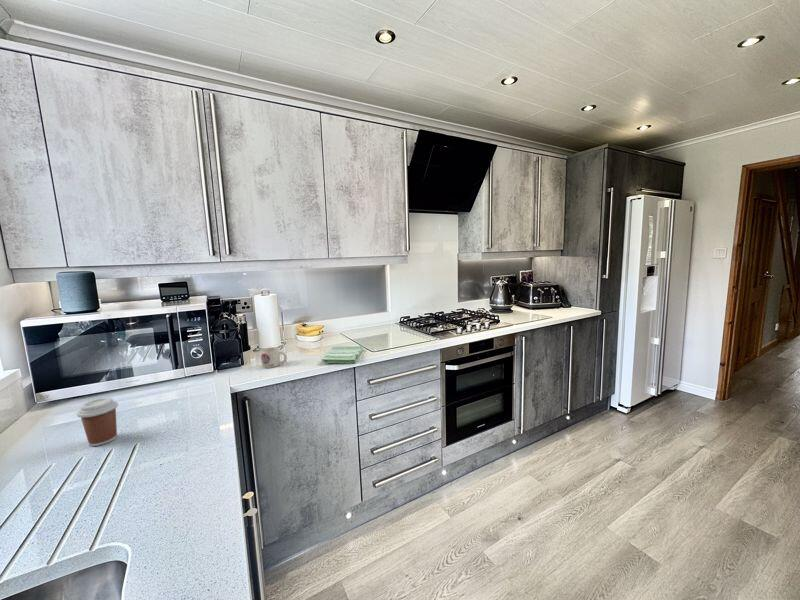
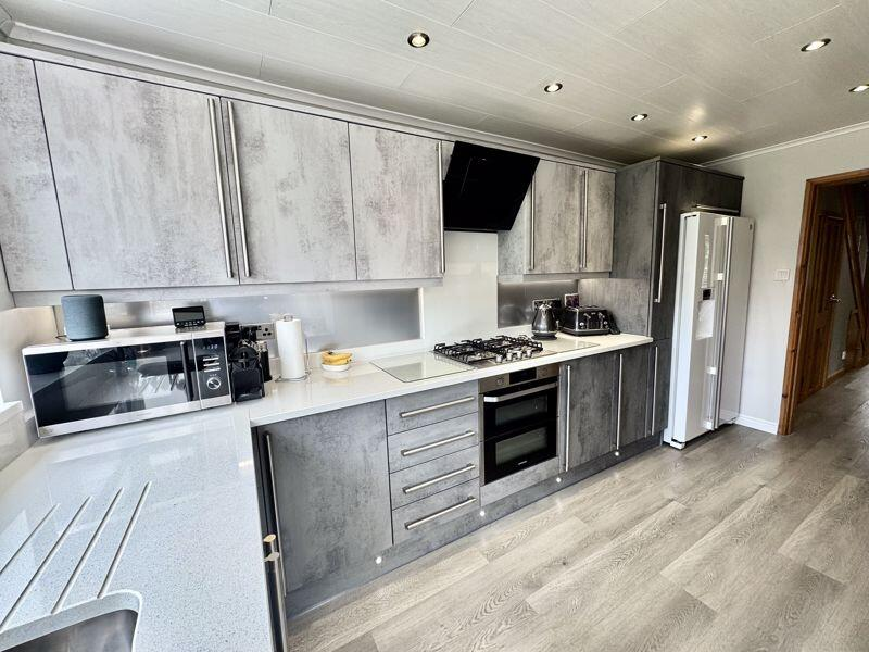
- mug (274, 357)
- dish towel (343, 353)
- coffee cup (100, 421)
